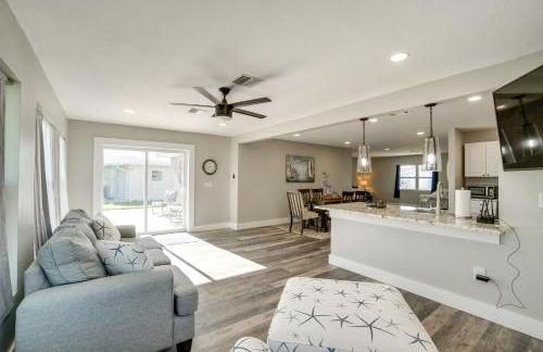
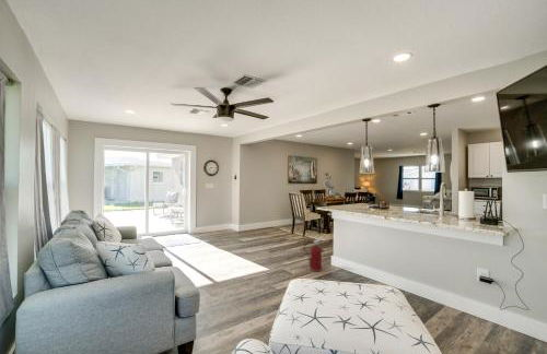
+ fire extinguisher (313, 255)
